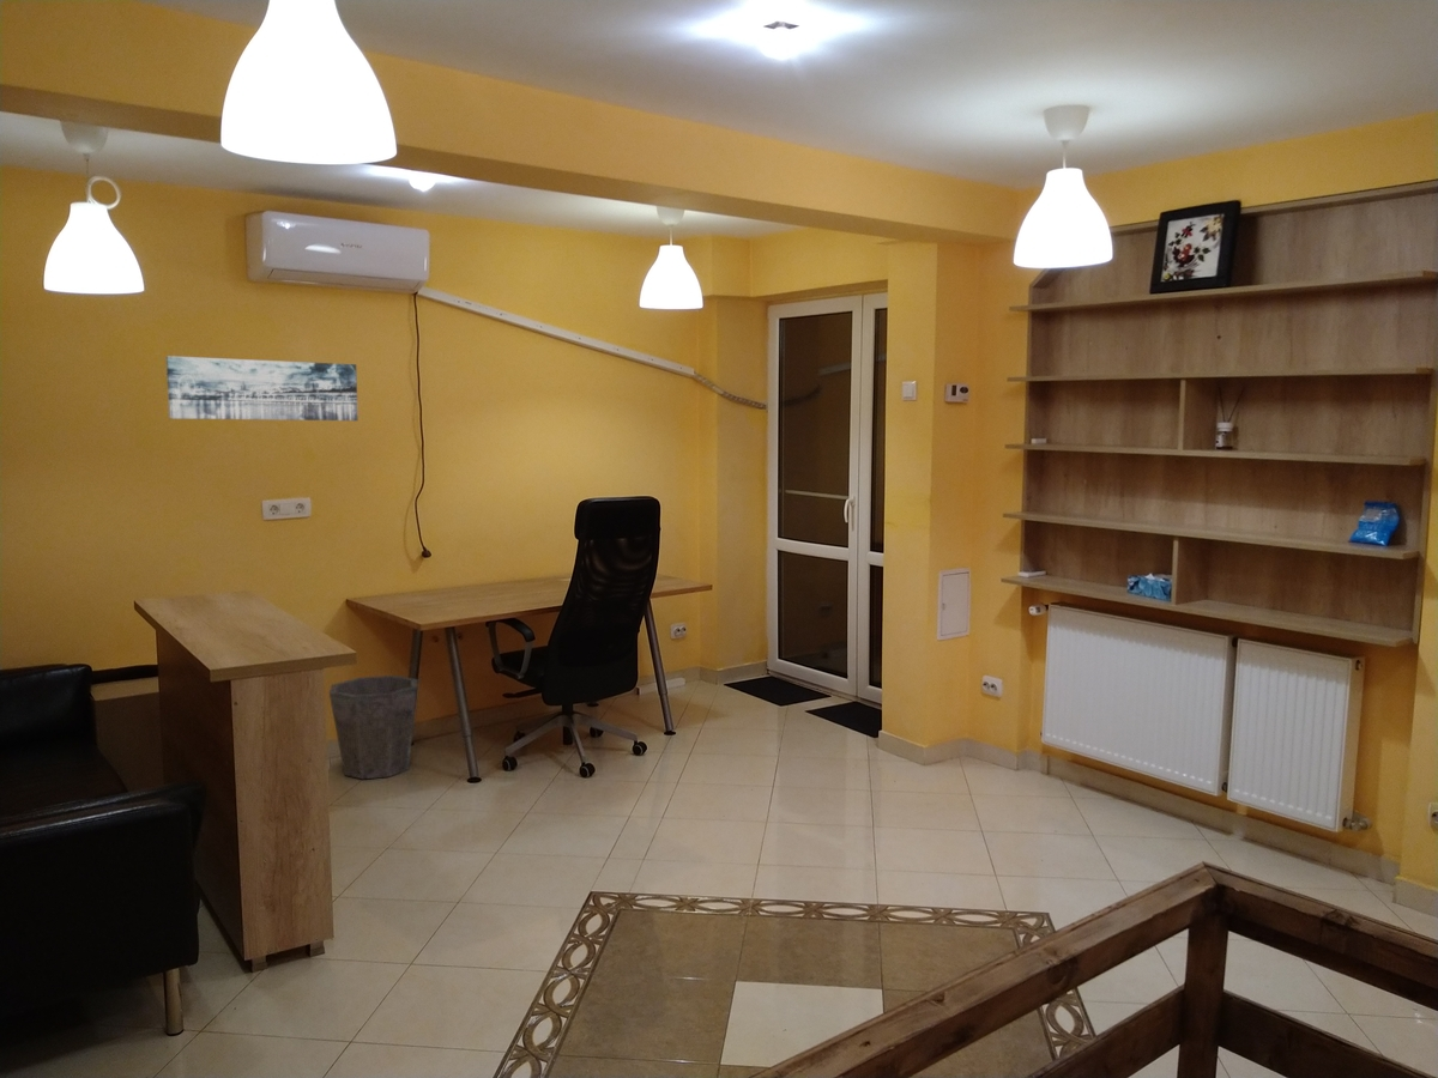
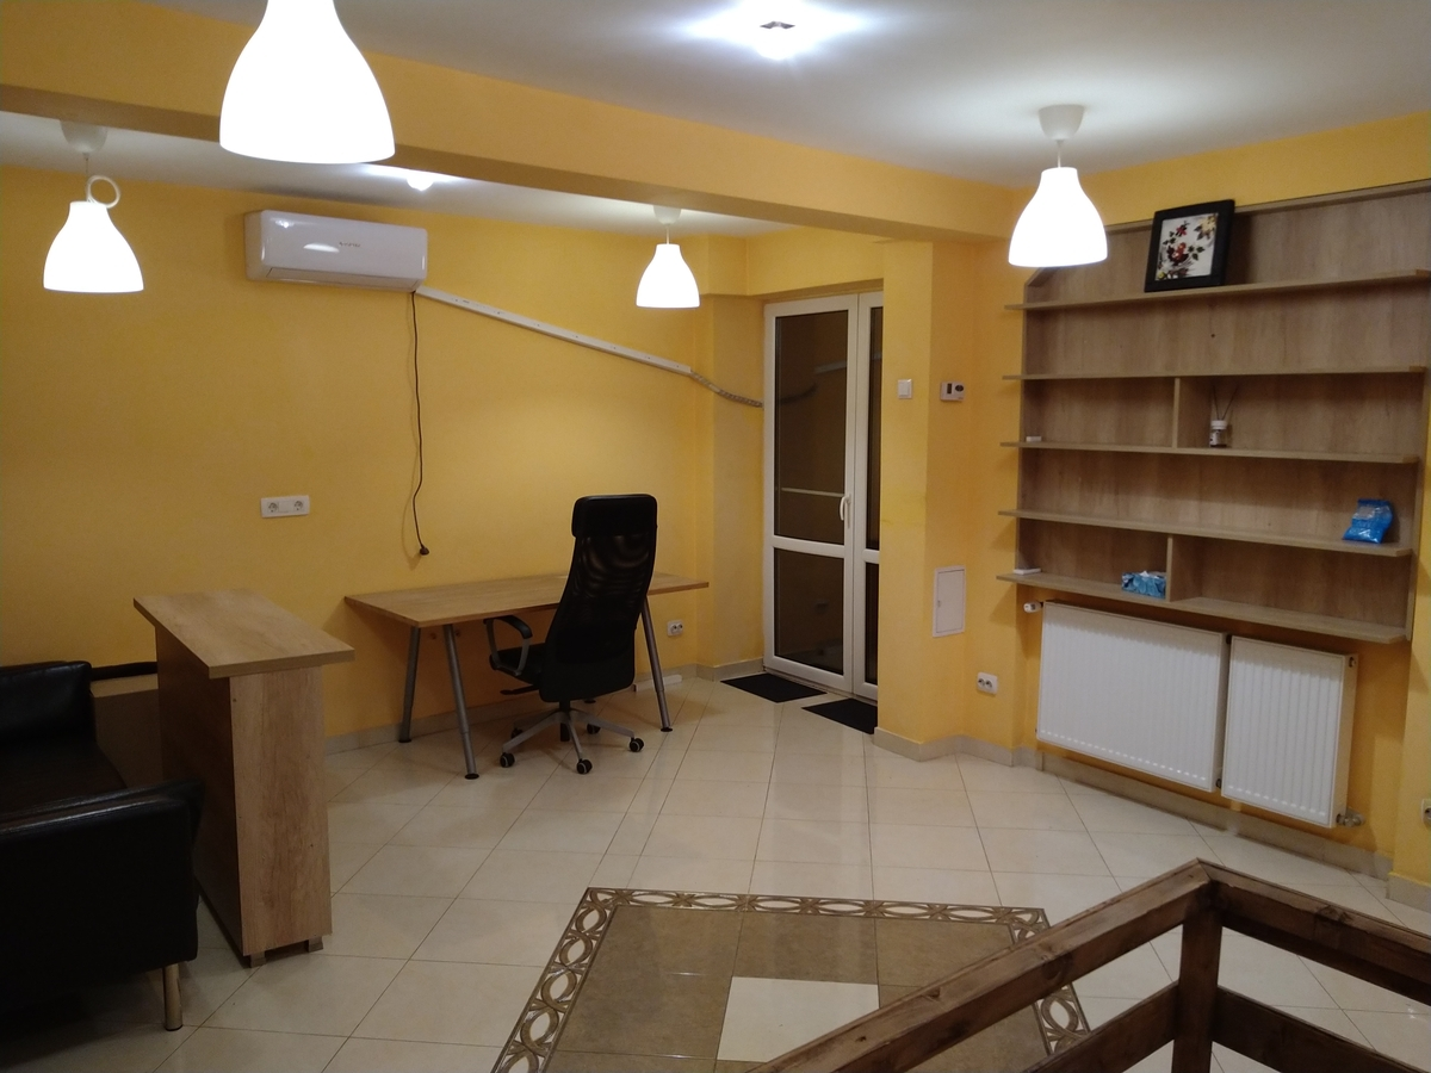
- wall art (266, 389)
- waste bin (375, 727)
